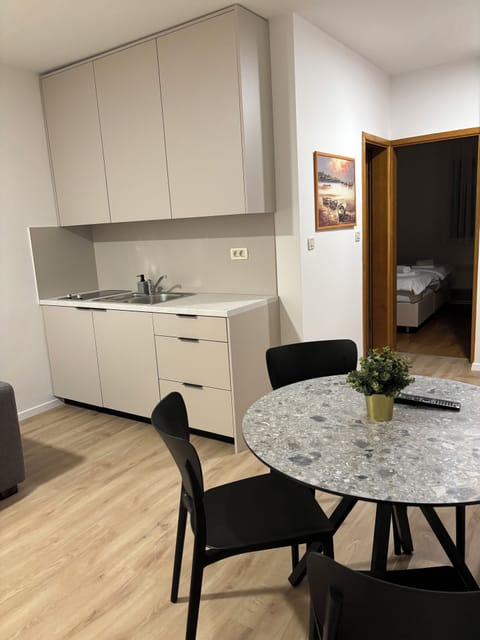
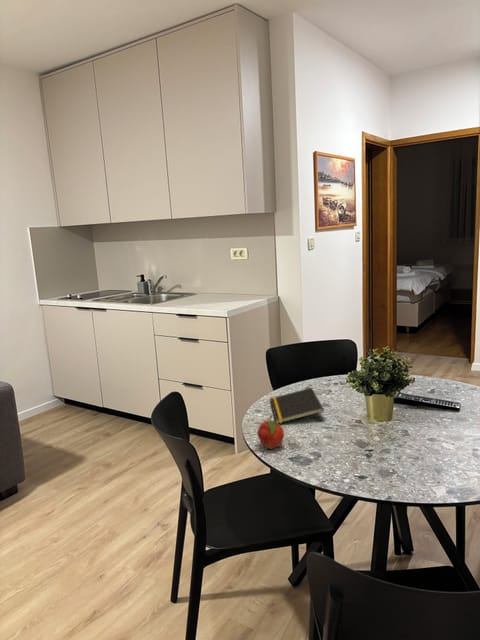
+ notepad (295, 404)
+ fruit (270, 432)
